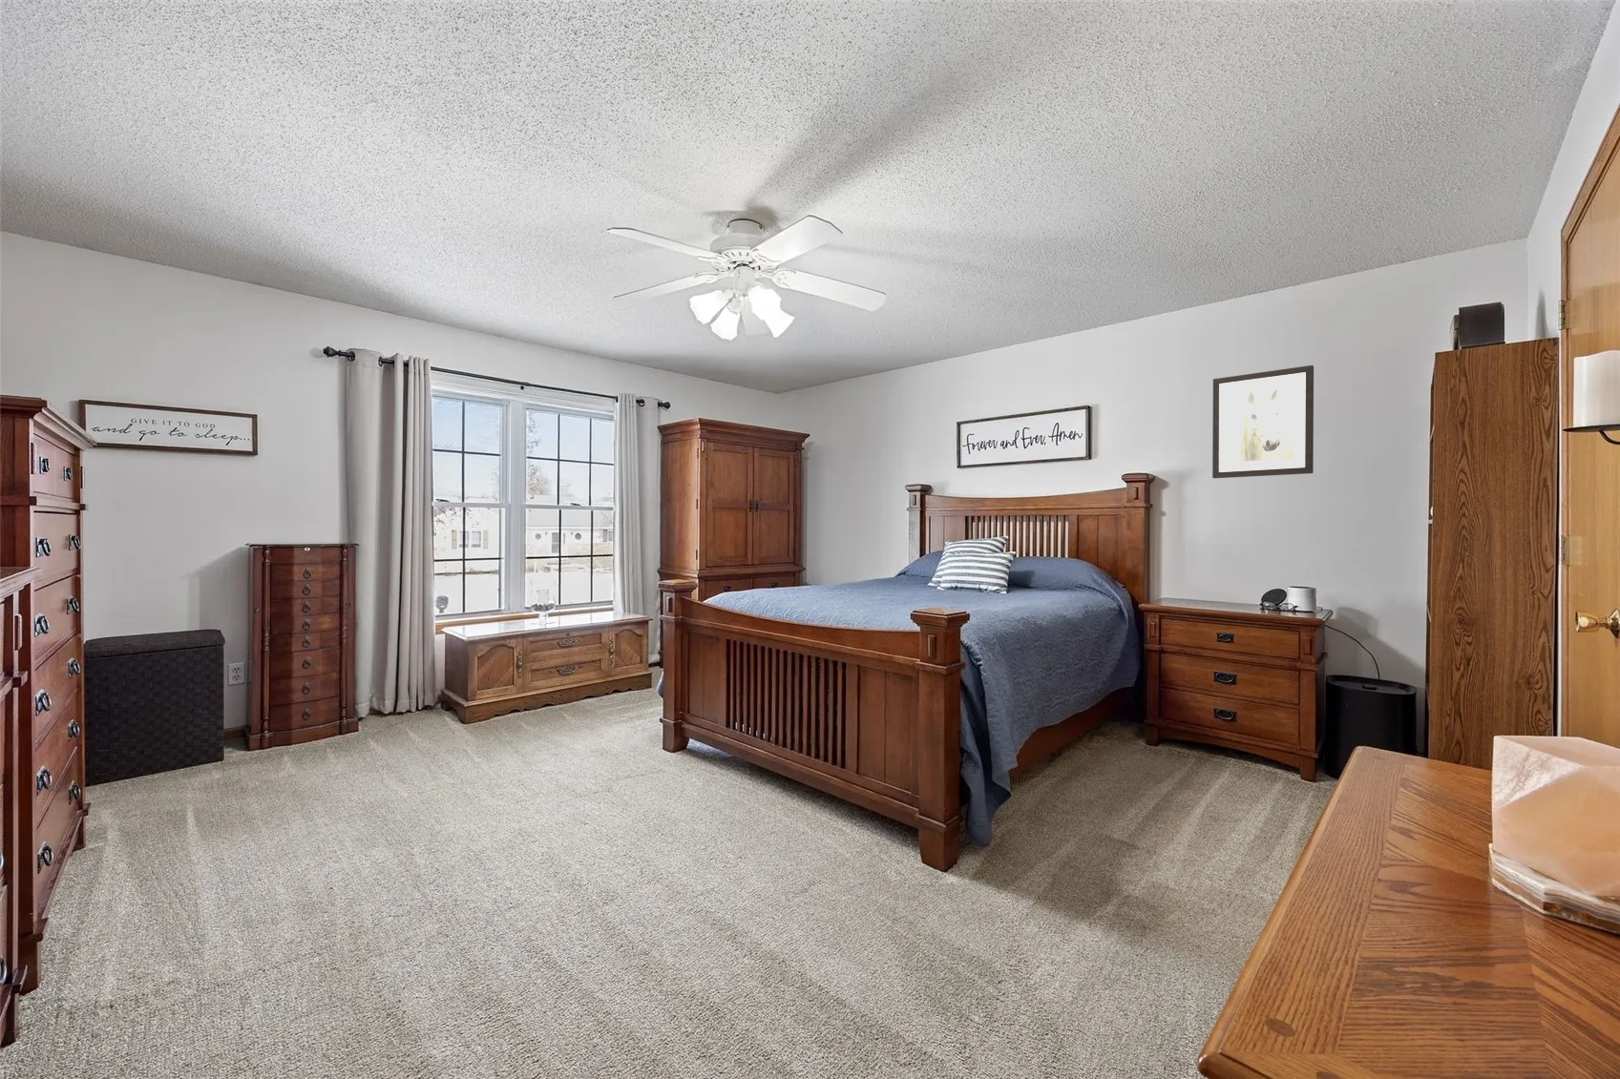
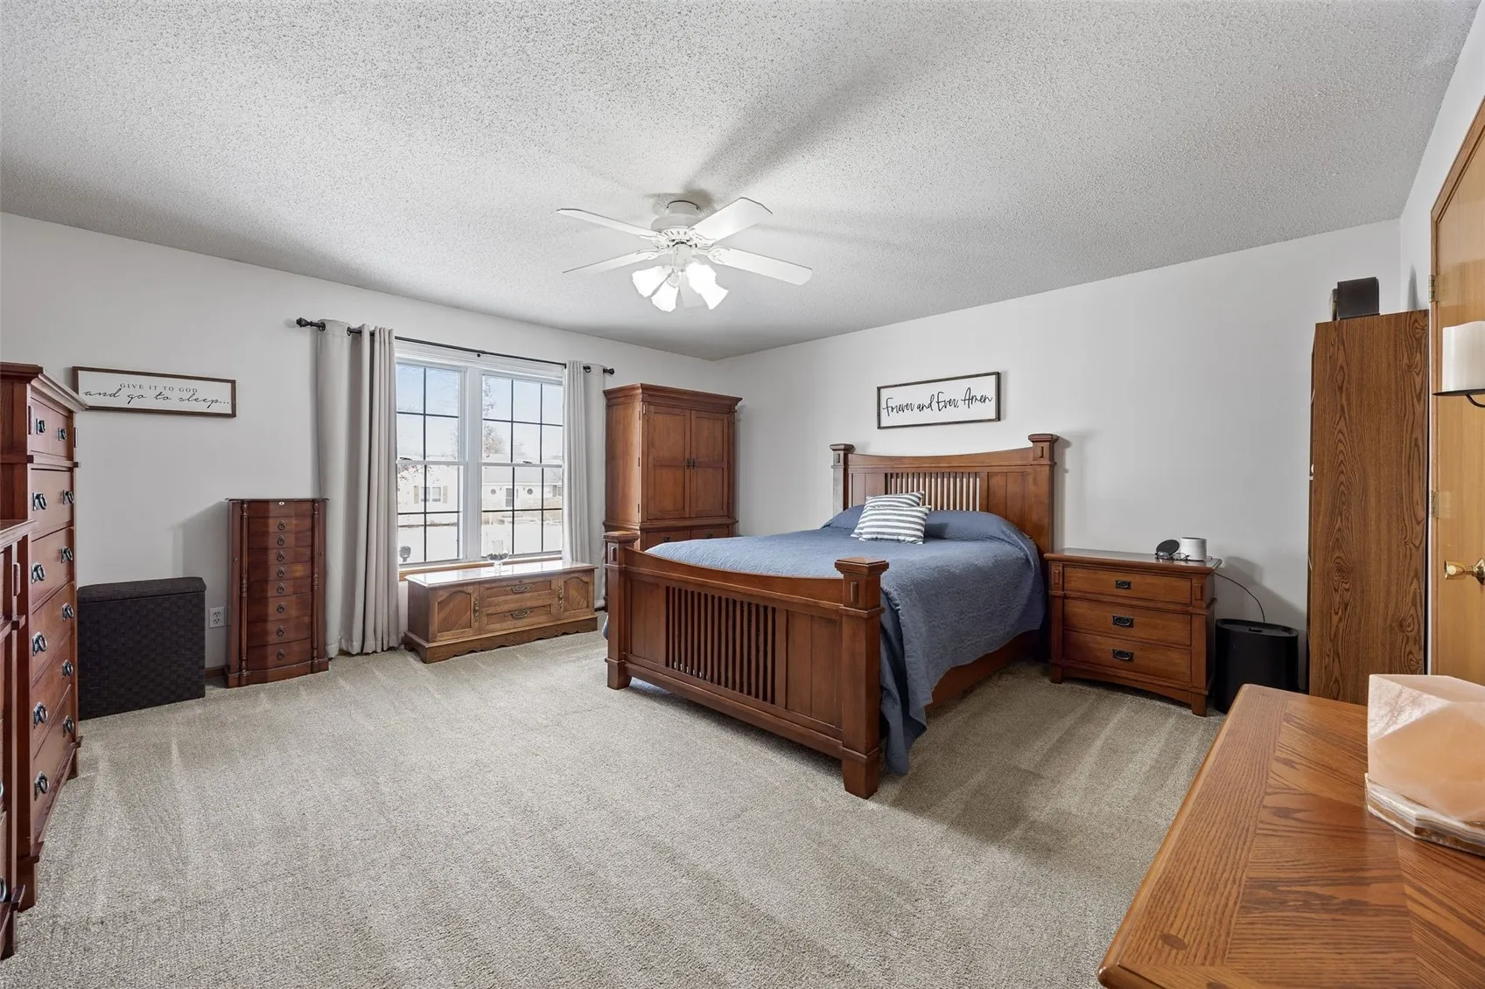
- wall art (1261, 424)
